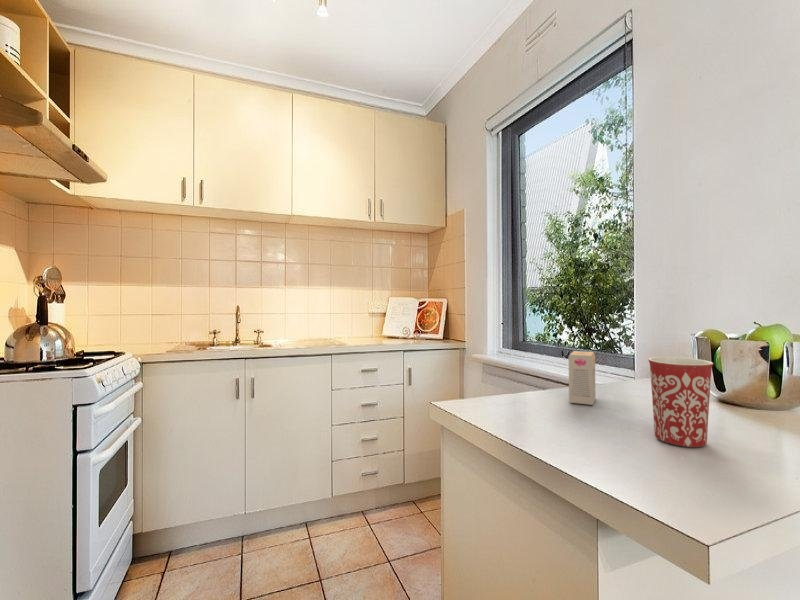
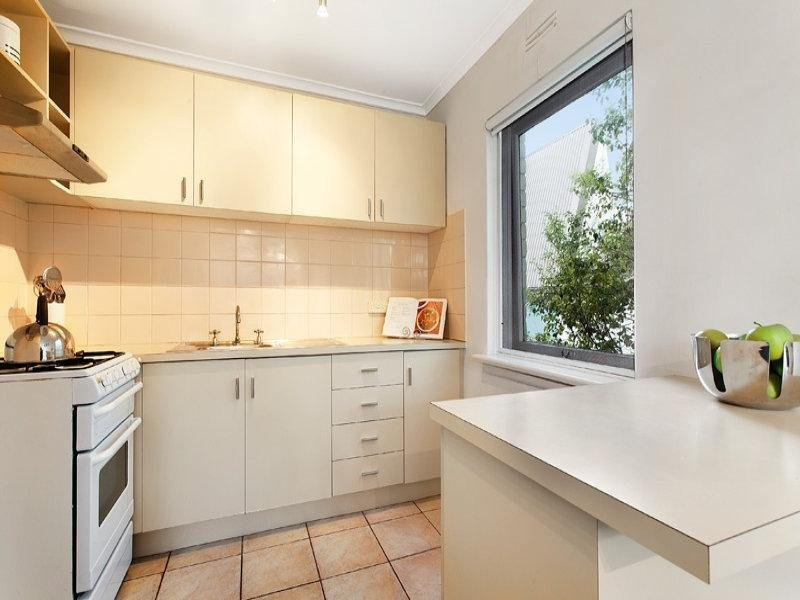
- tea box (582, 376)
- mug (676, 397)
